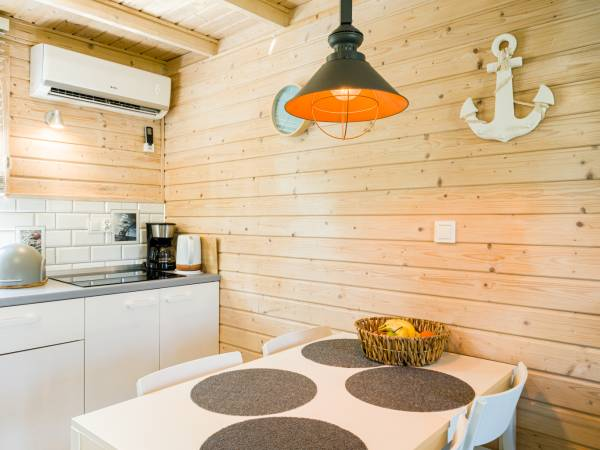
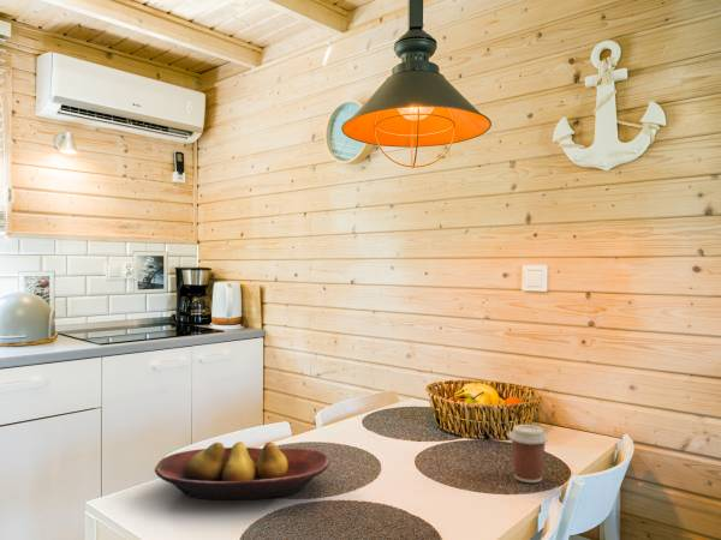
+ coffee cup (528, 452)
+ fruit bowl (244, 464)
